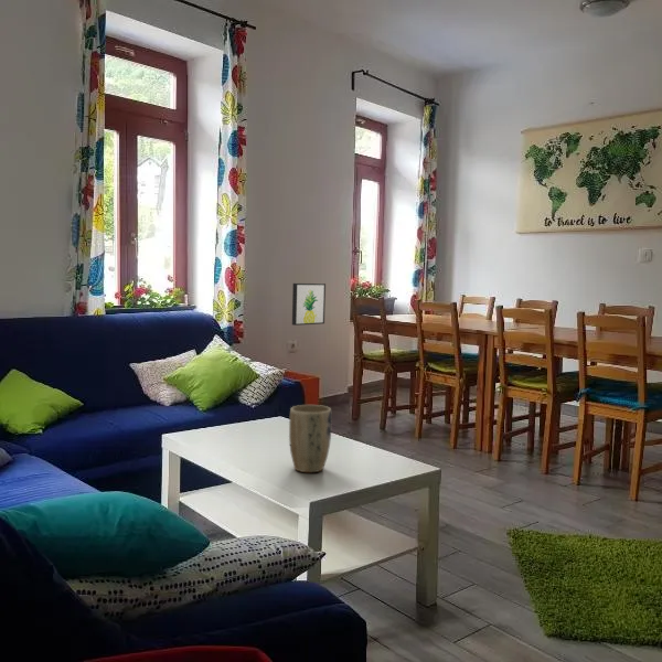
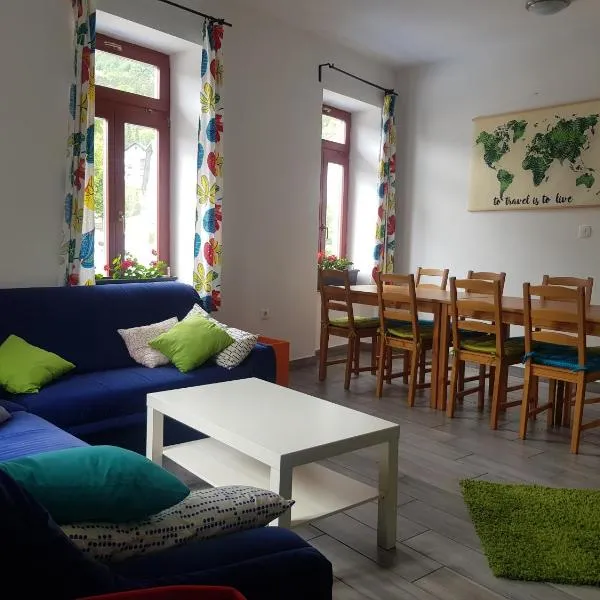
- wall art (309, 303)
- plant pot (310, 438)
